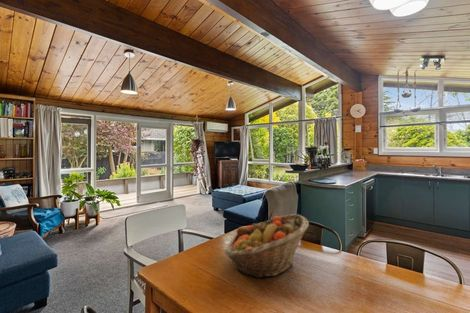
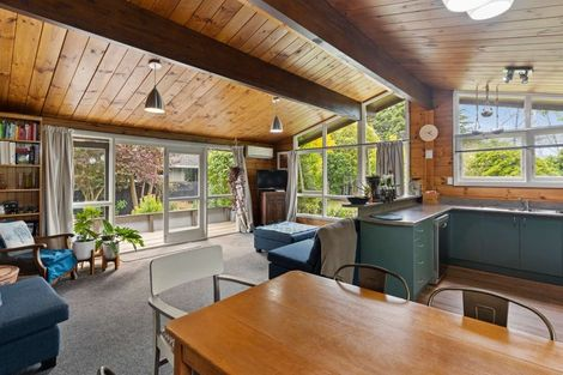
- fruit basket (267, 240)
